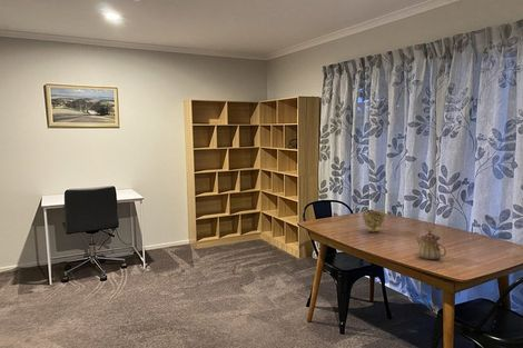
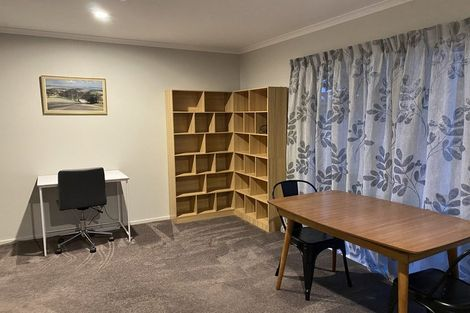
- decorative bowl (373, 221)
- teapot (431, 243)
